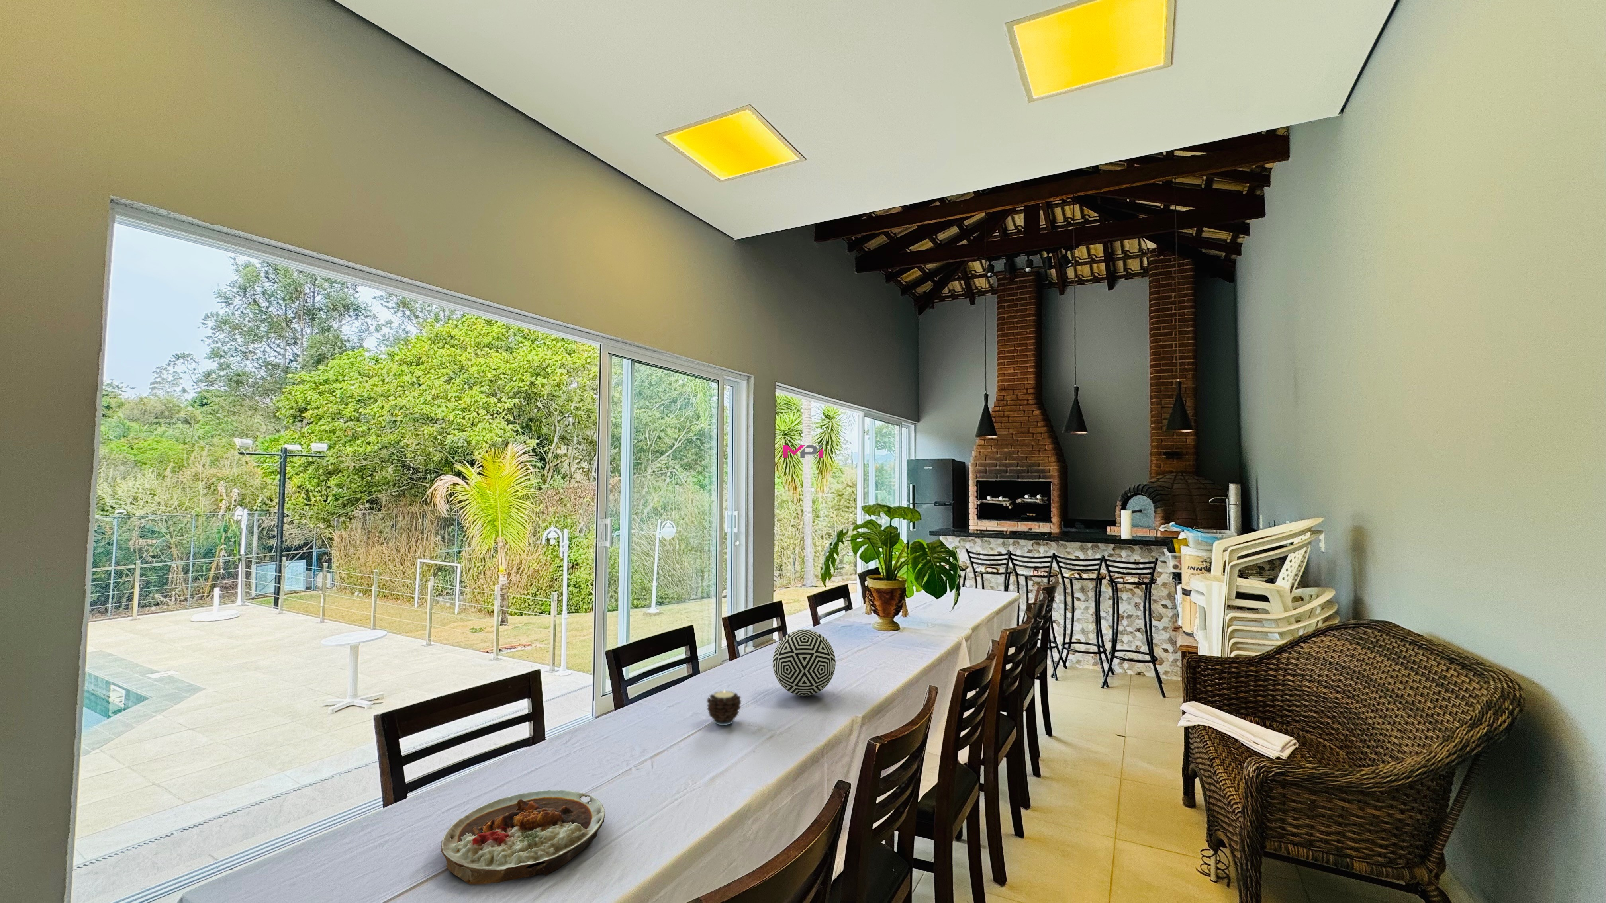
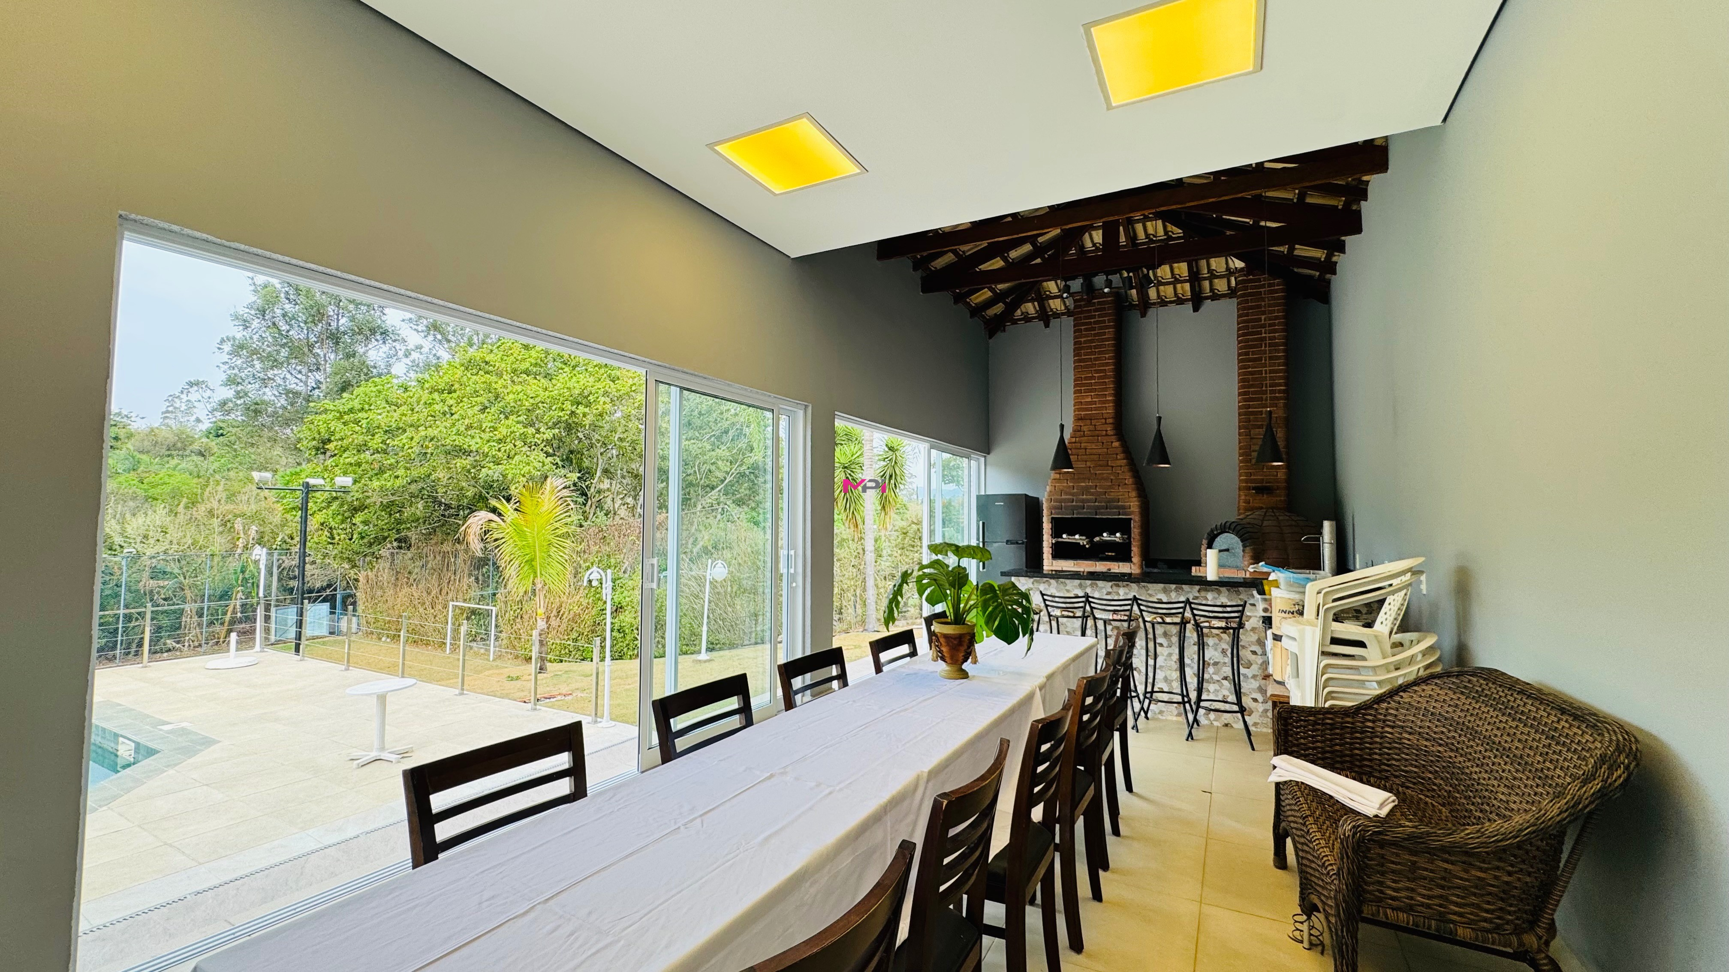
- plate (526, 826)
- decorative ball (804, 663)
- candle (724, 705)
